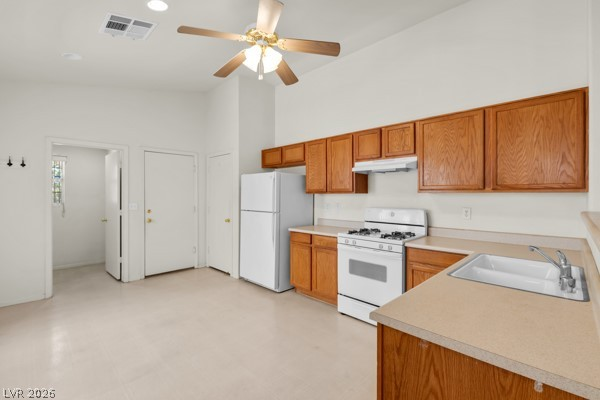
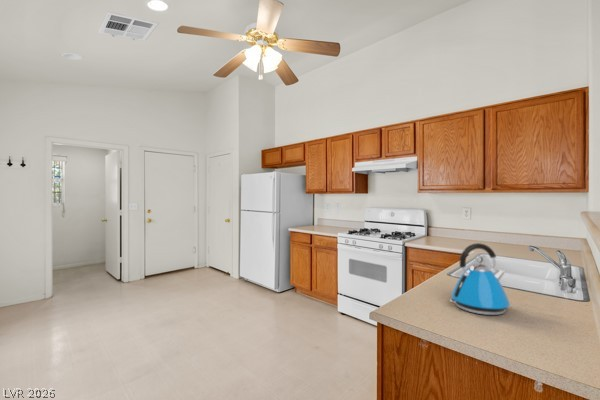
+ kettle (477, 275)
